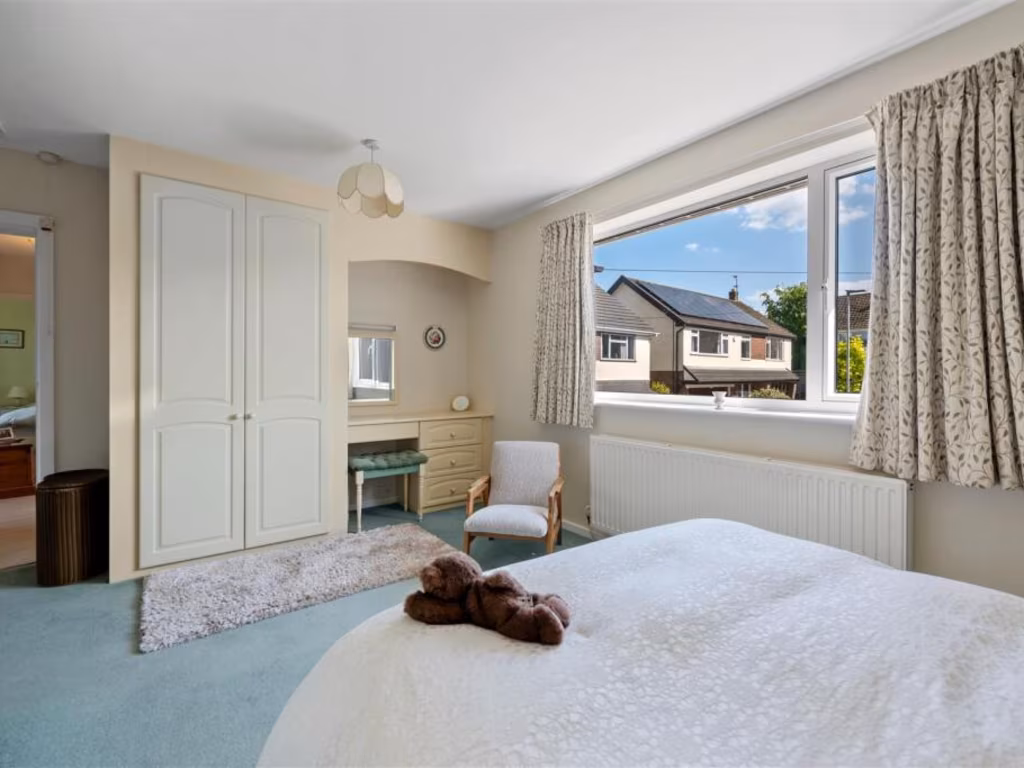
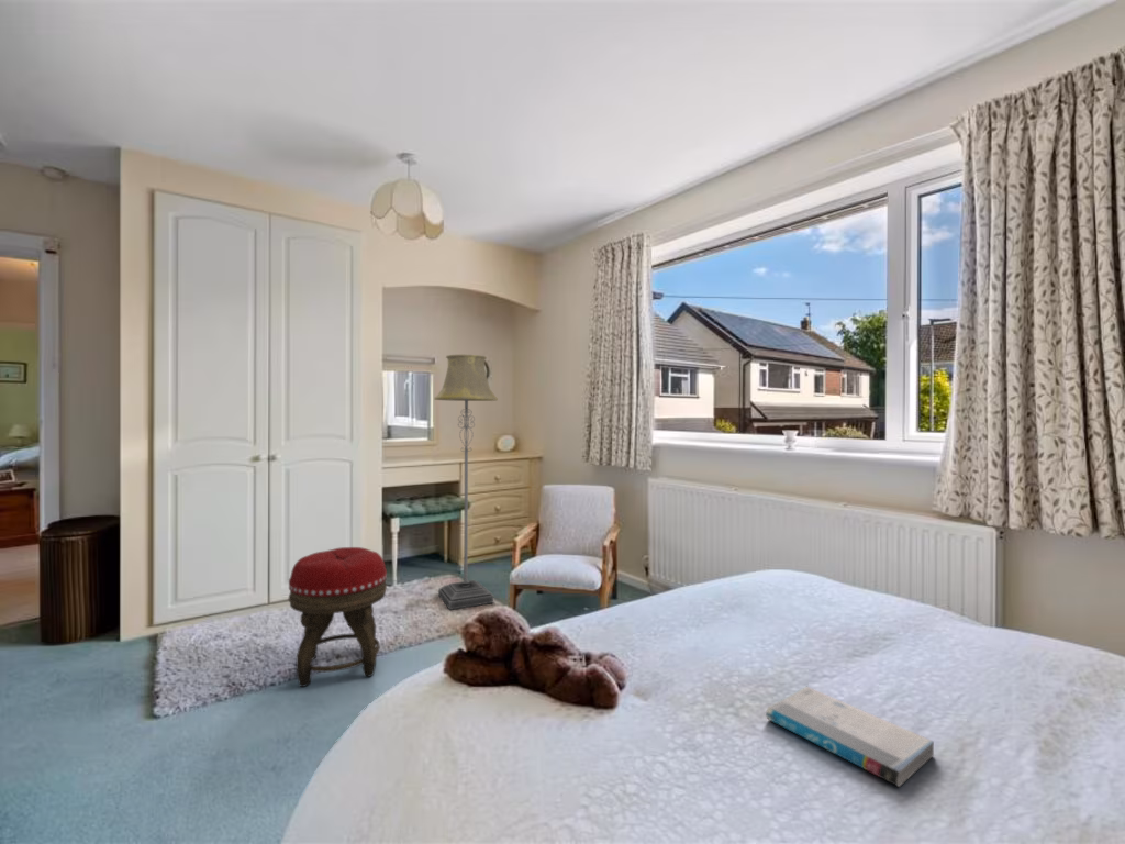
+ floor lamp (465, 478)
+ footstool (338, 610)
+ book (845, 730)
